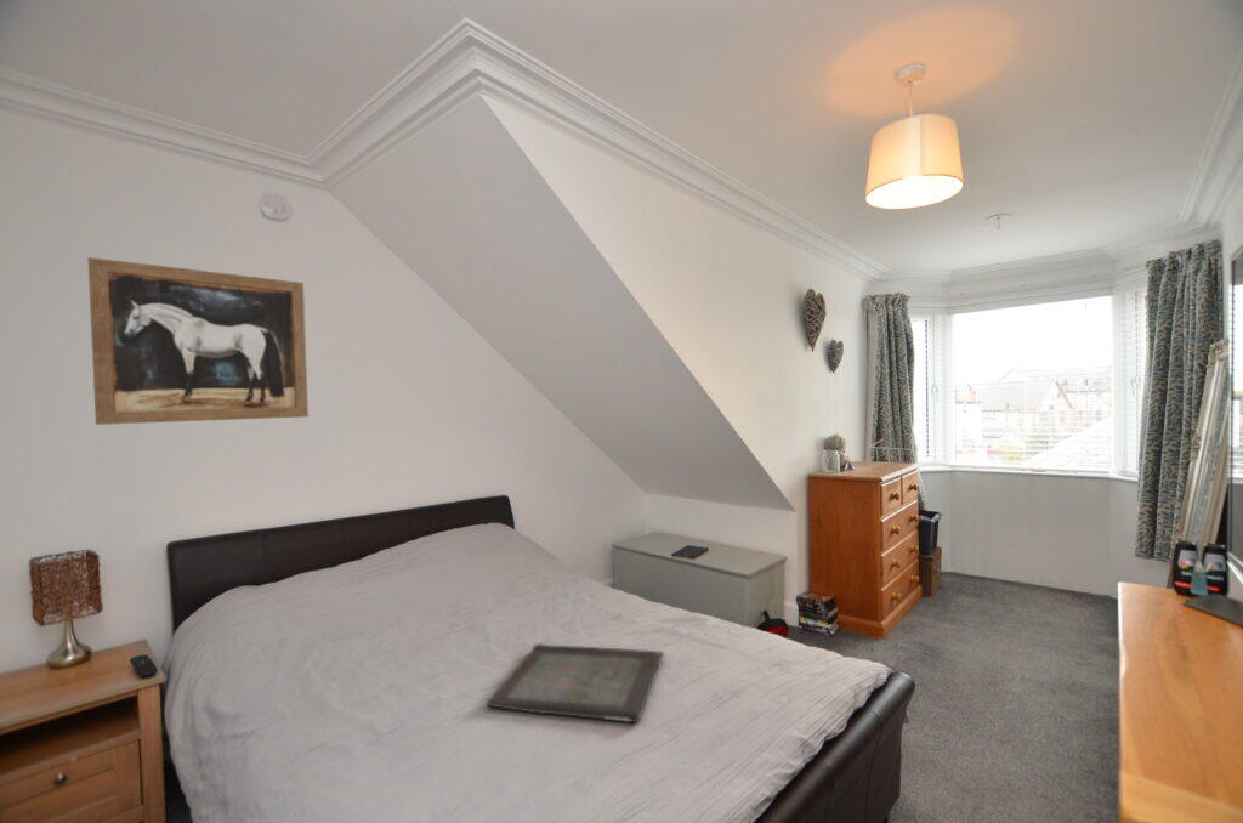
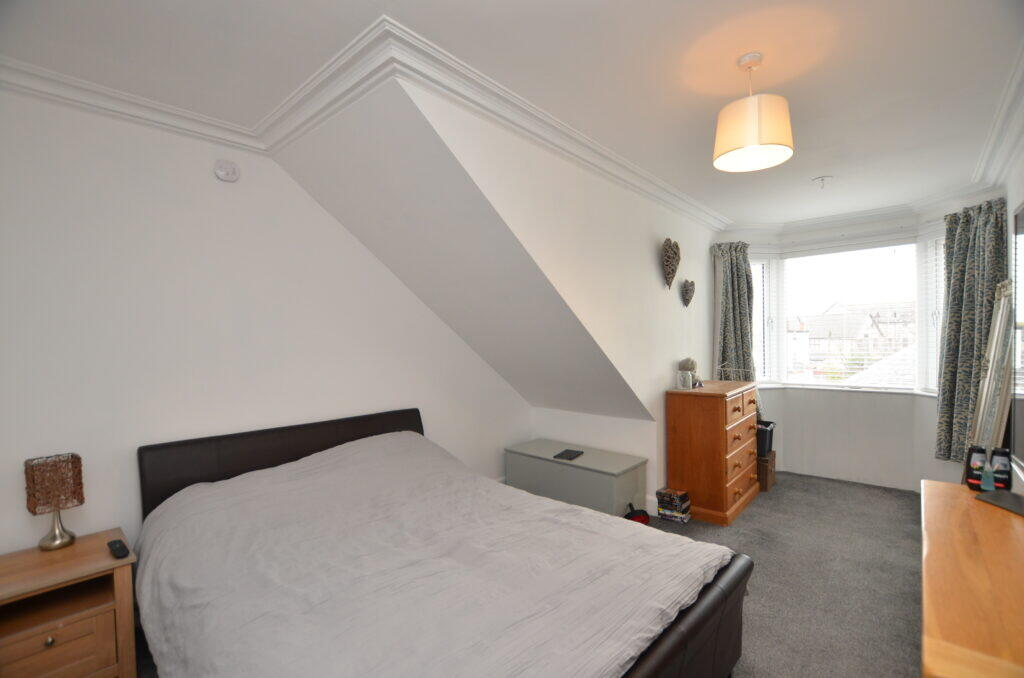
- serving tray (581, 676)
- wall art (210, 346)
